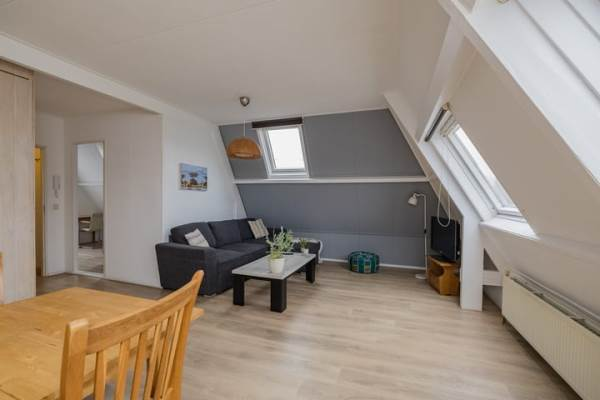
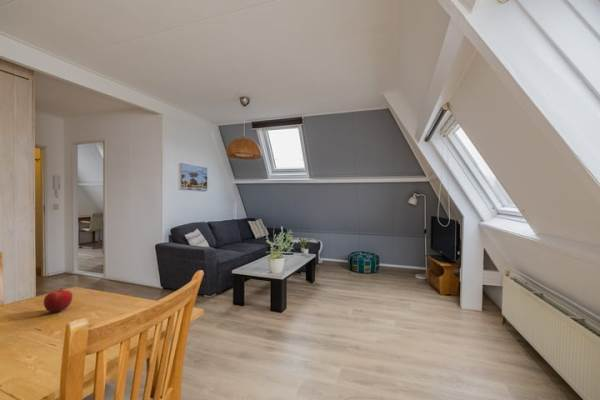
+ fruit (58, 299)
